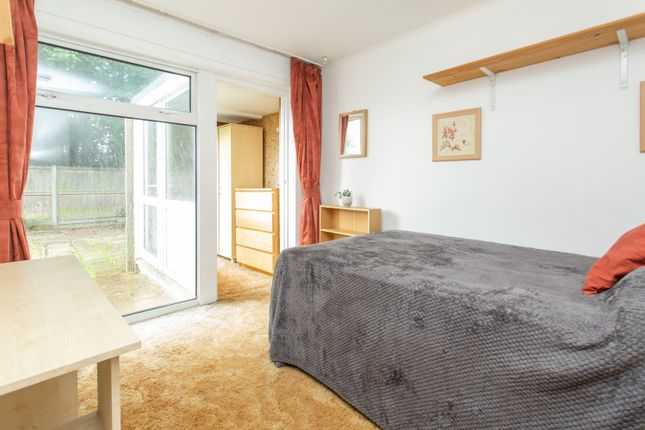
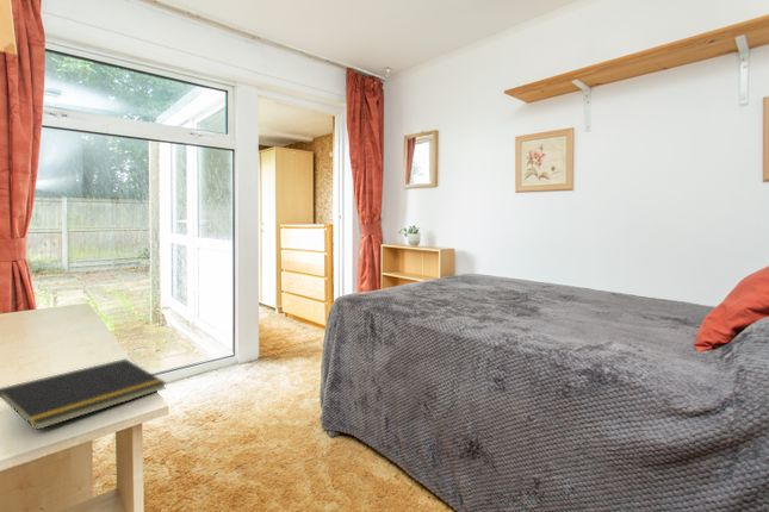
+ notepad (88, 388)
